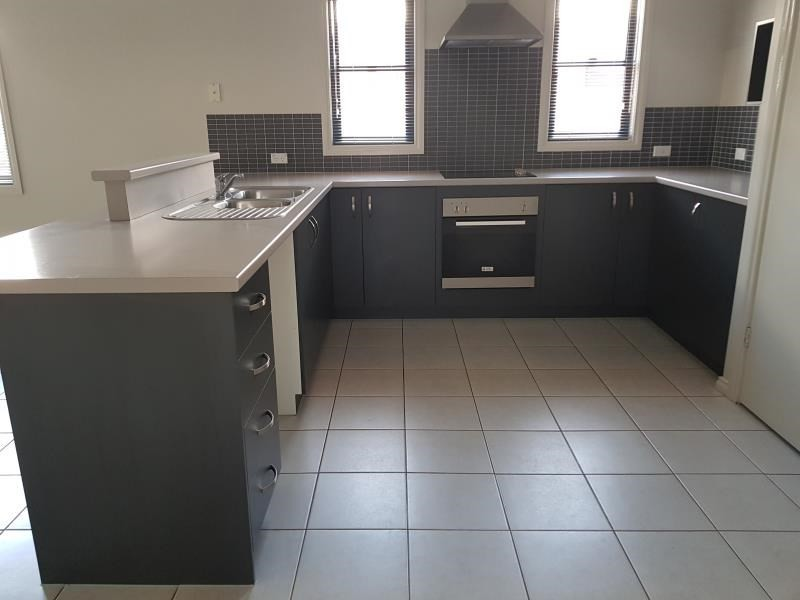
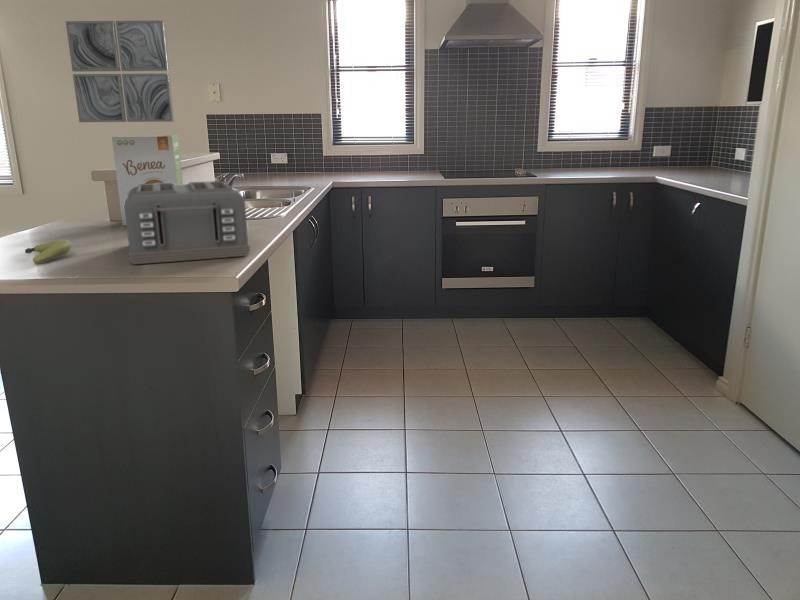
+ food box (150, 180)
+ toaster (186, 219)
+ wall art (120, 74)
+ banana (48, 248)
